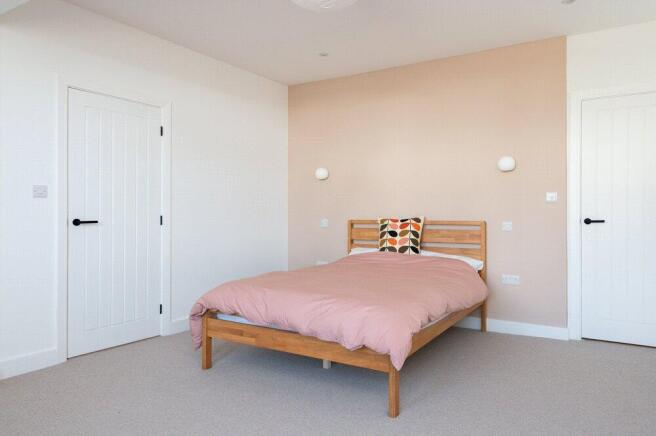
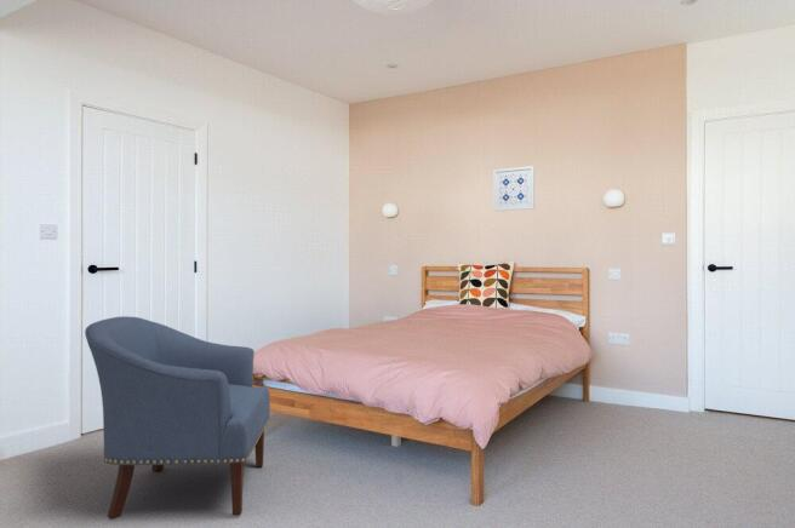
+ wall art (513, 189)
+ chair (184, 403)
